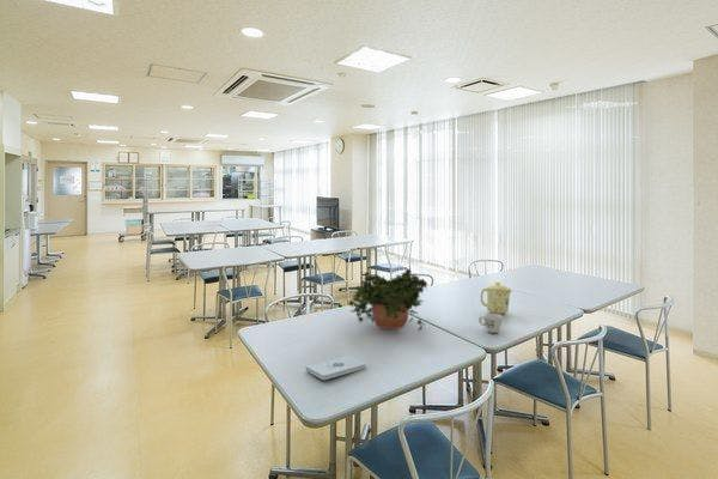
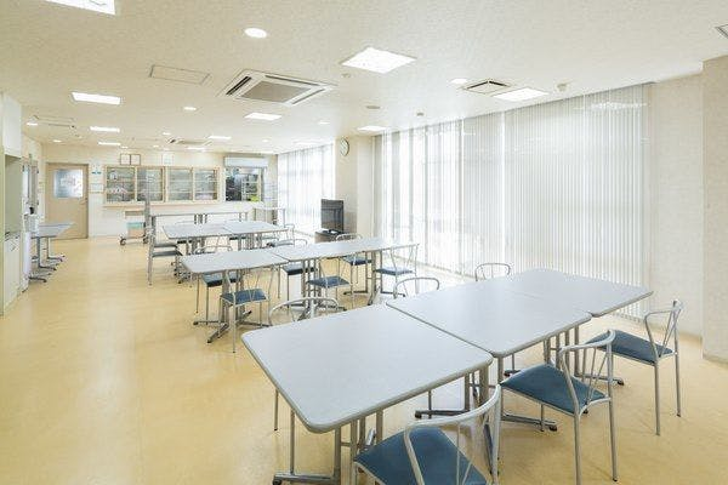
- notepad (336, 366)
- mug (489, 322)
- mug (495, 297)
- potted plant (388, 299)
